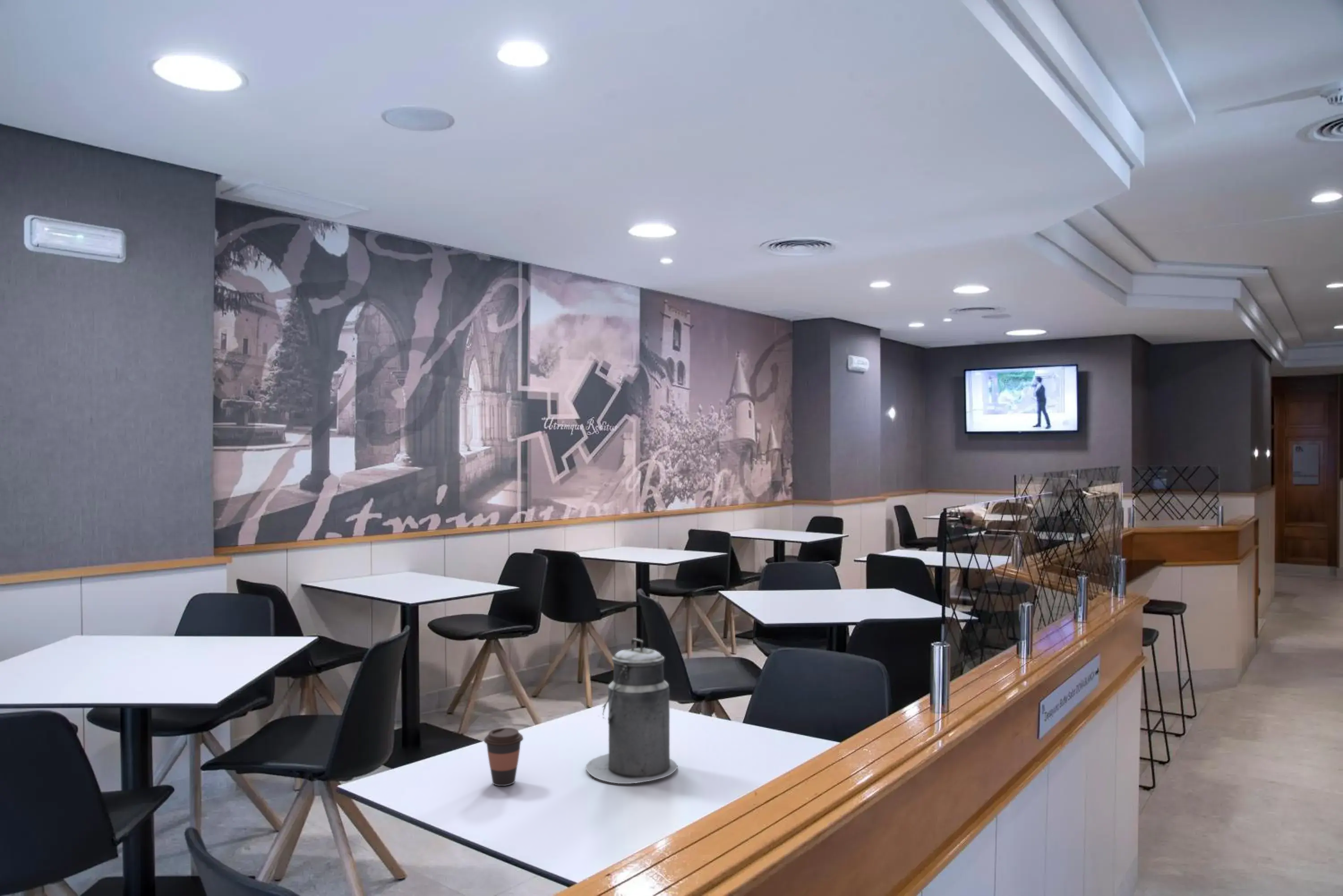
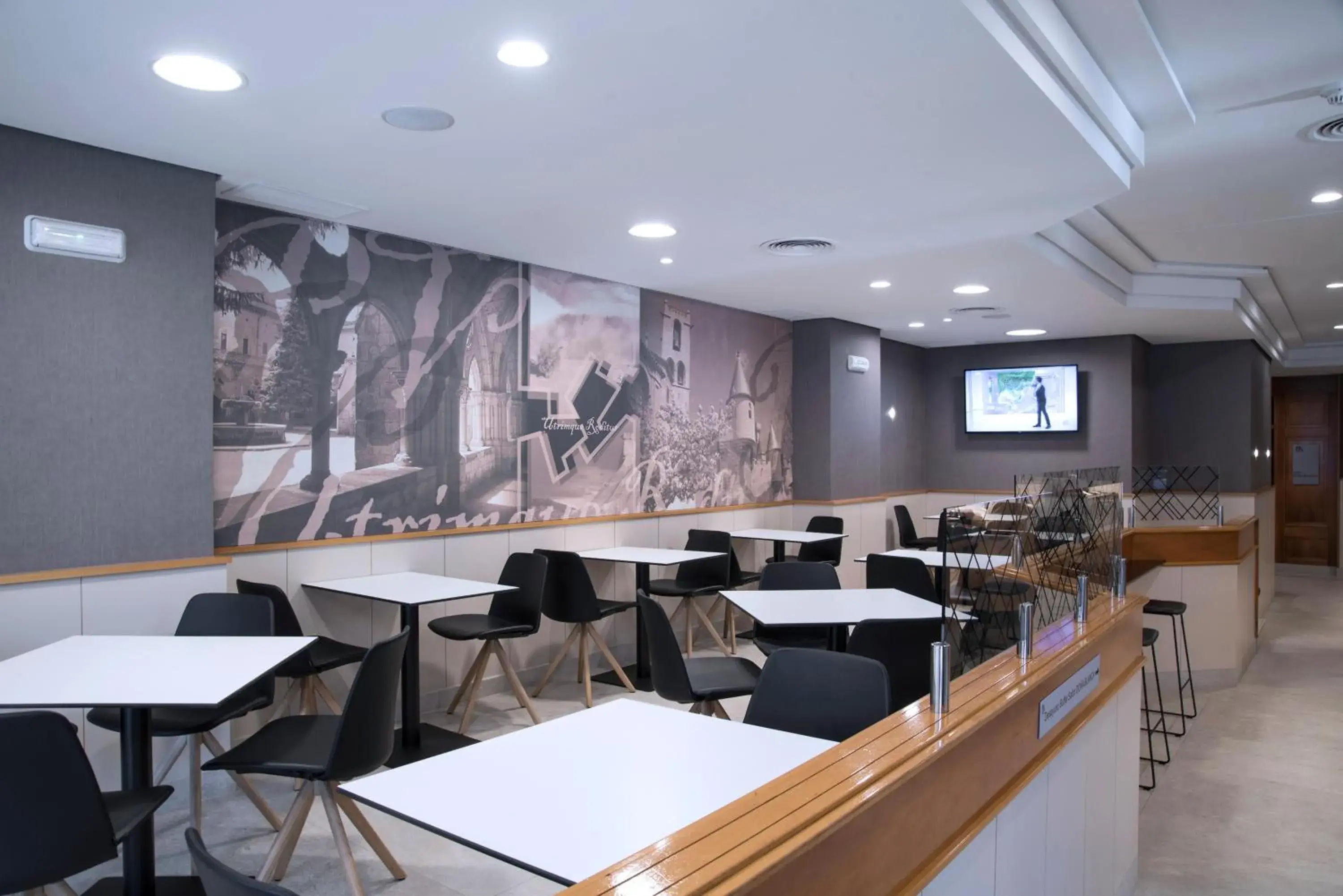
- coffee cup (504, 757)
- canister (631, 704)
